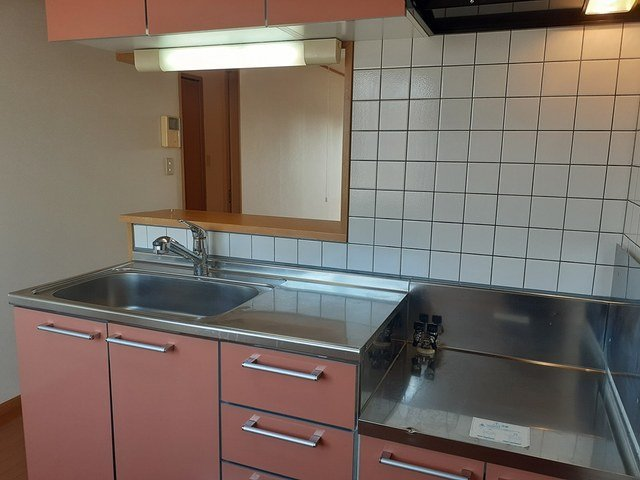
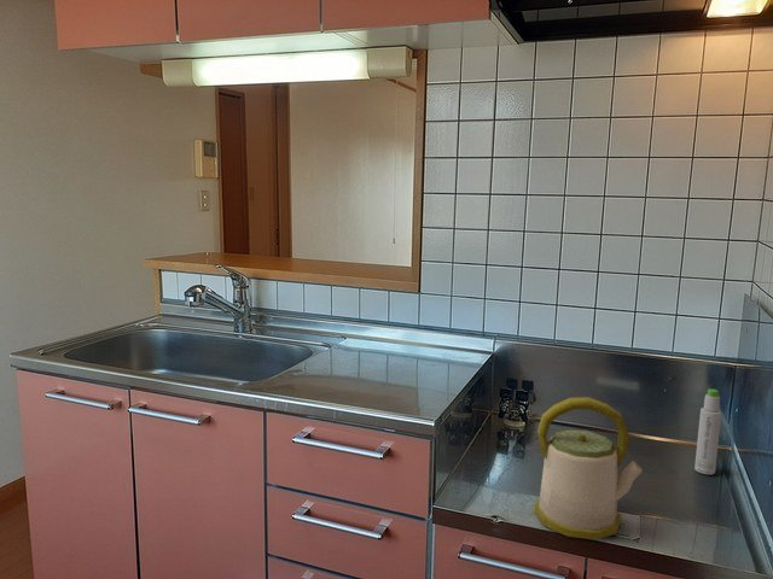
+ kettle (588, 460)
+ bottle (708, 431)
